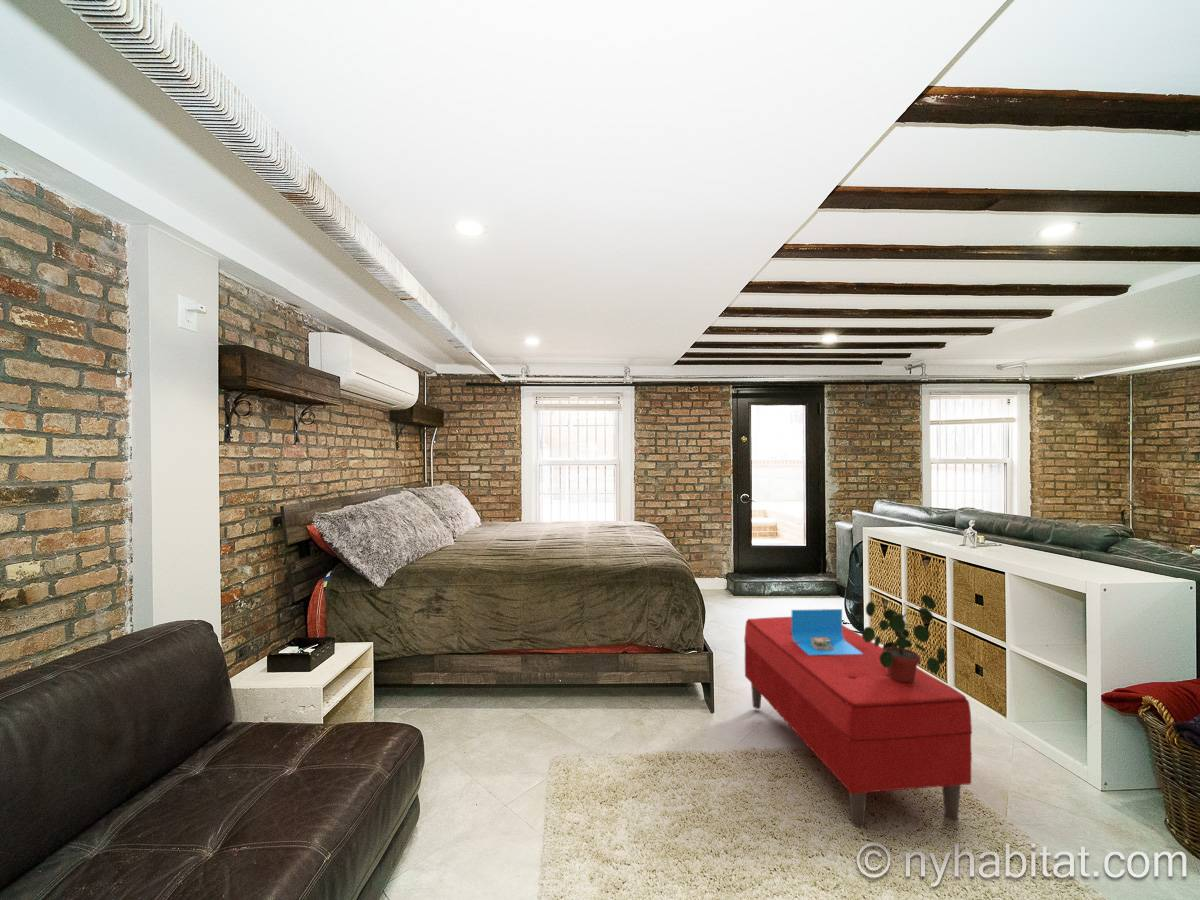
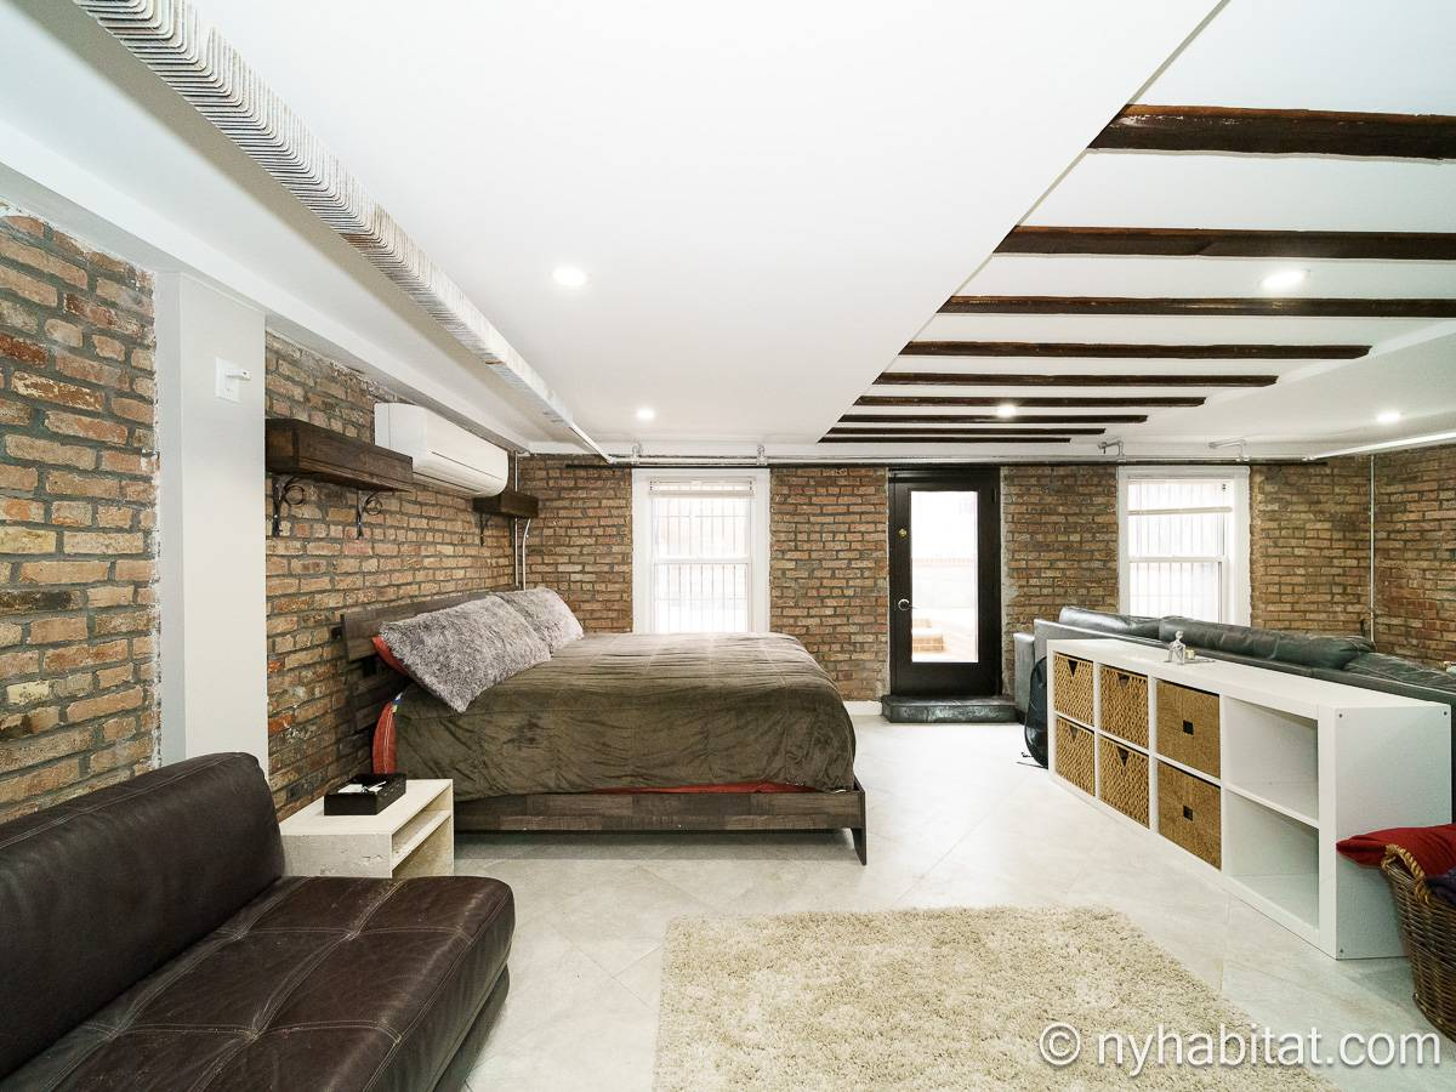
- potted plant (906, 634)
- architectural model (826, 630)
- bench (836, 701)
